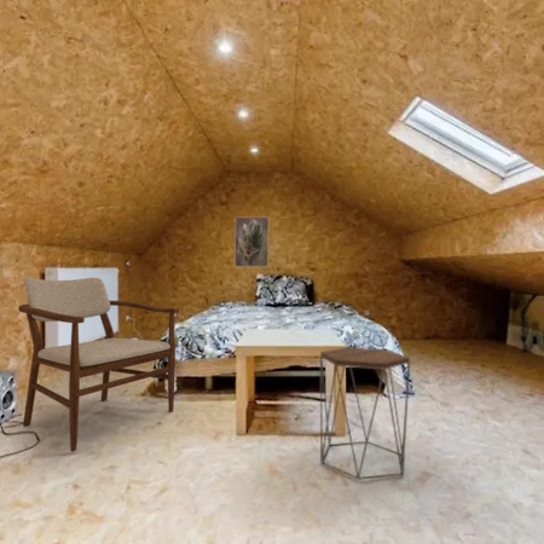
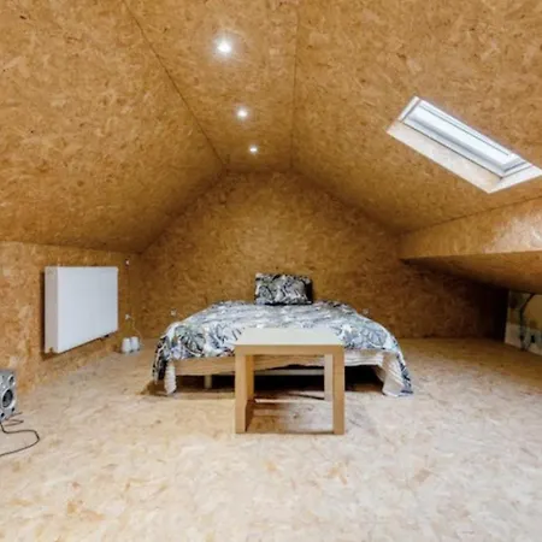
- armchair (92, 347)
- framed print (251, 242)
- side table (359, 406)
